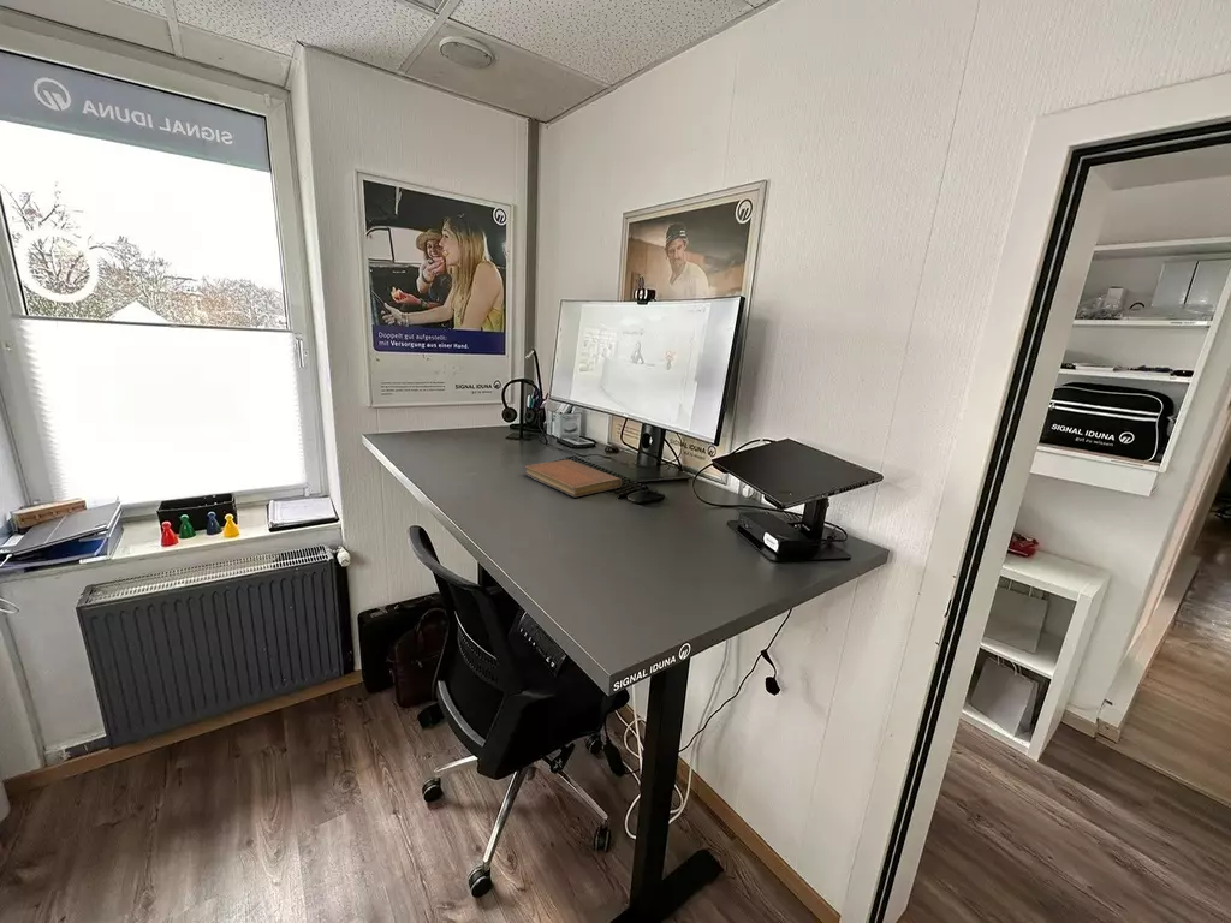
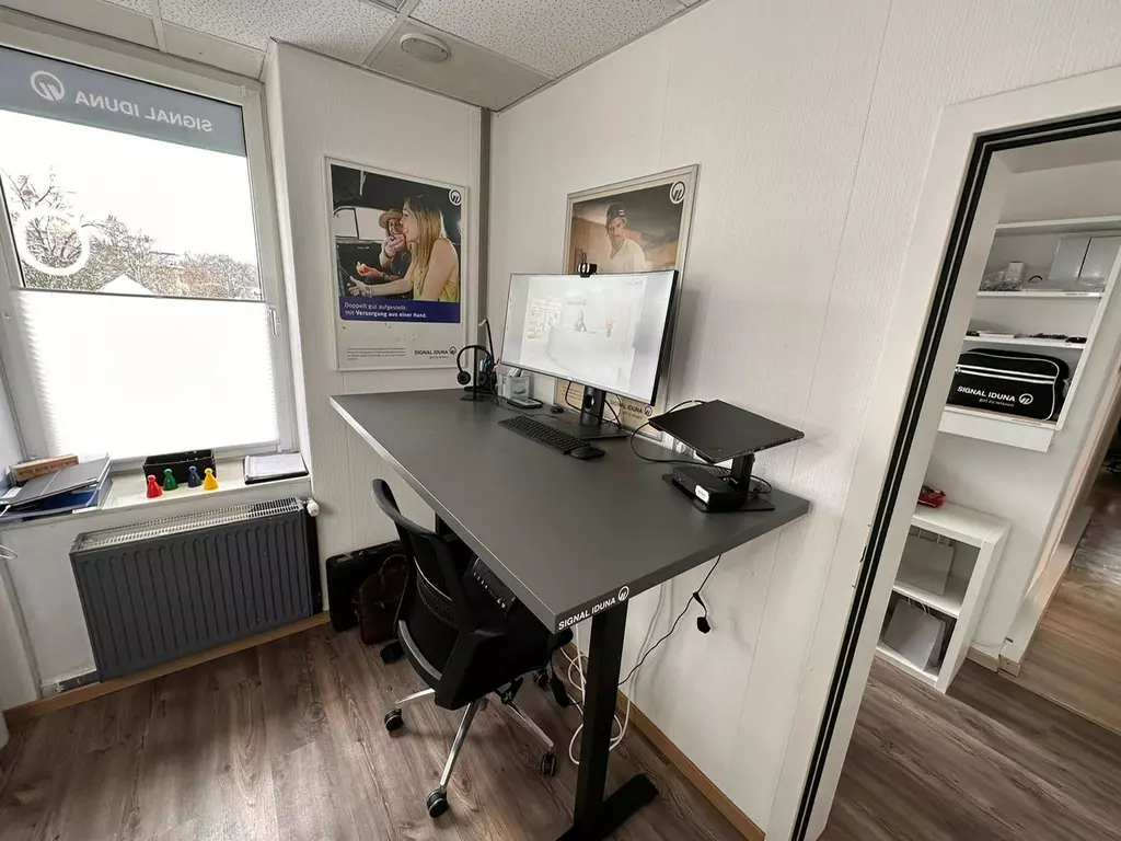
- notebook (571, 476)
